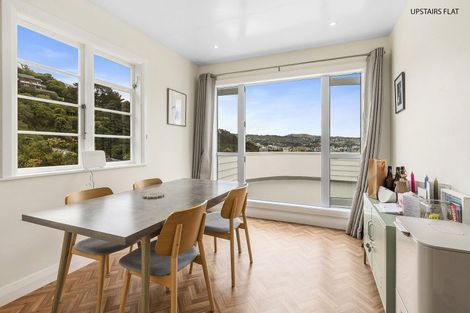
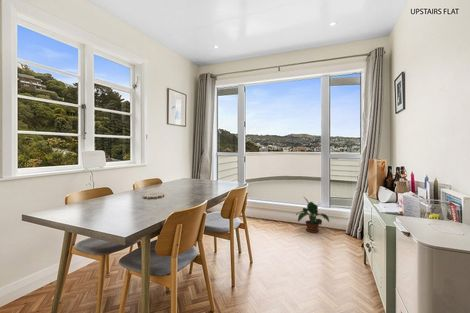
+ potted plant (312, 213)
